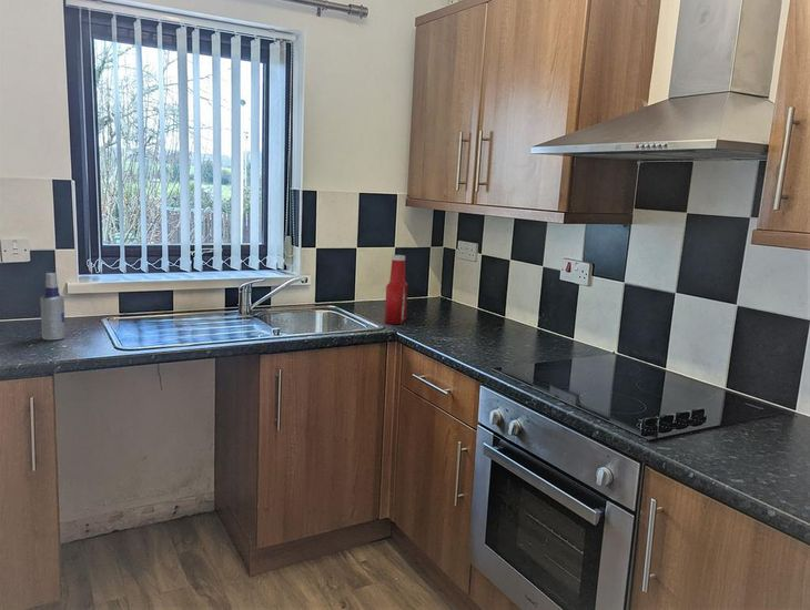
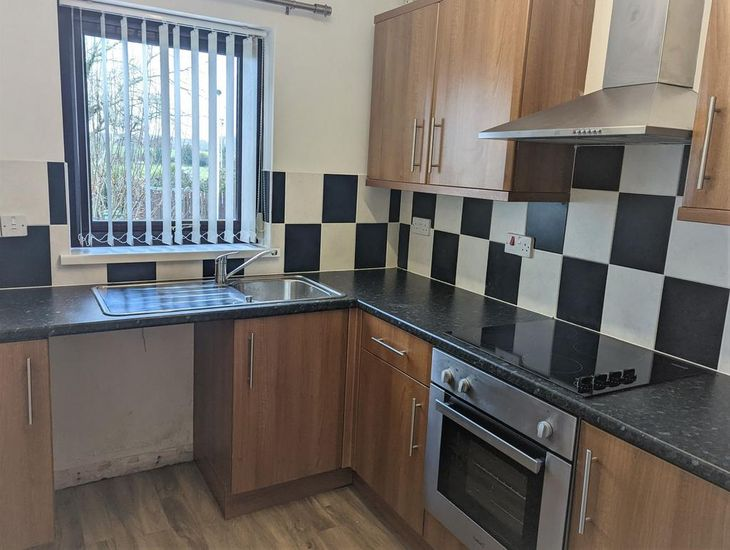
- spray bottle (52, 305)
- soap bottle (396, 287)
